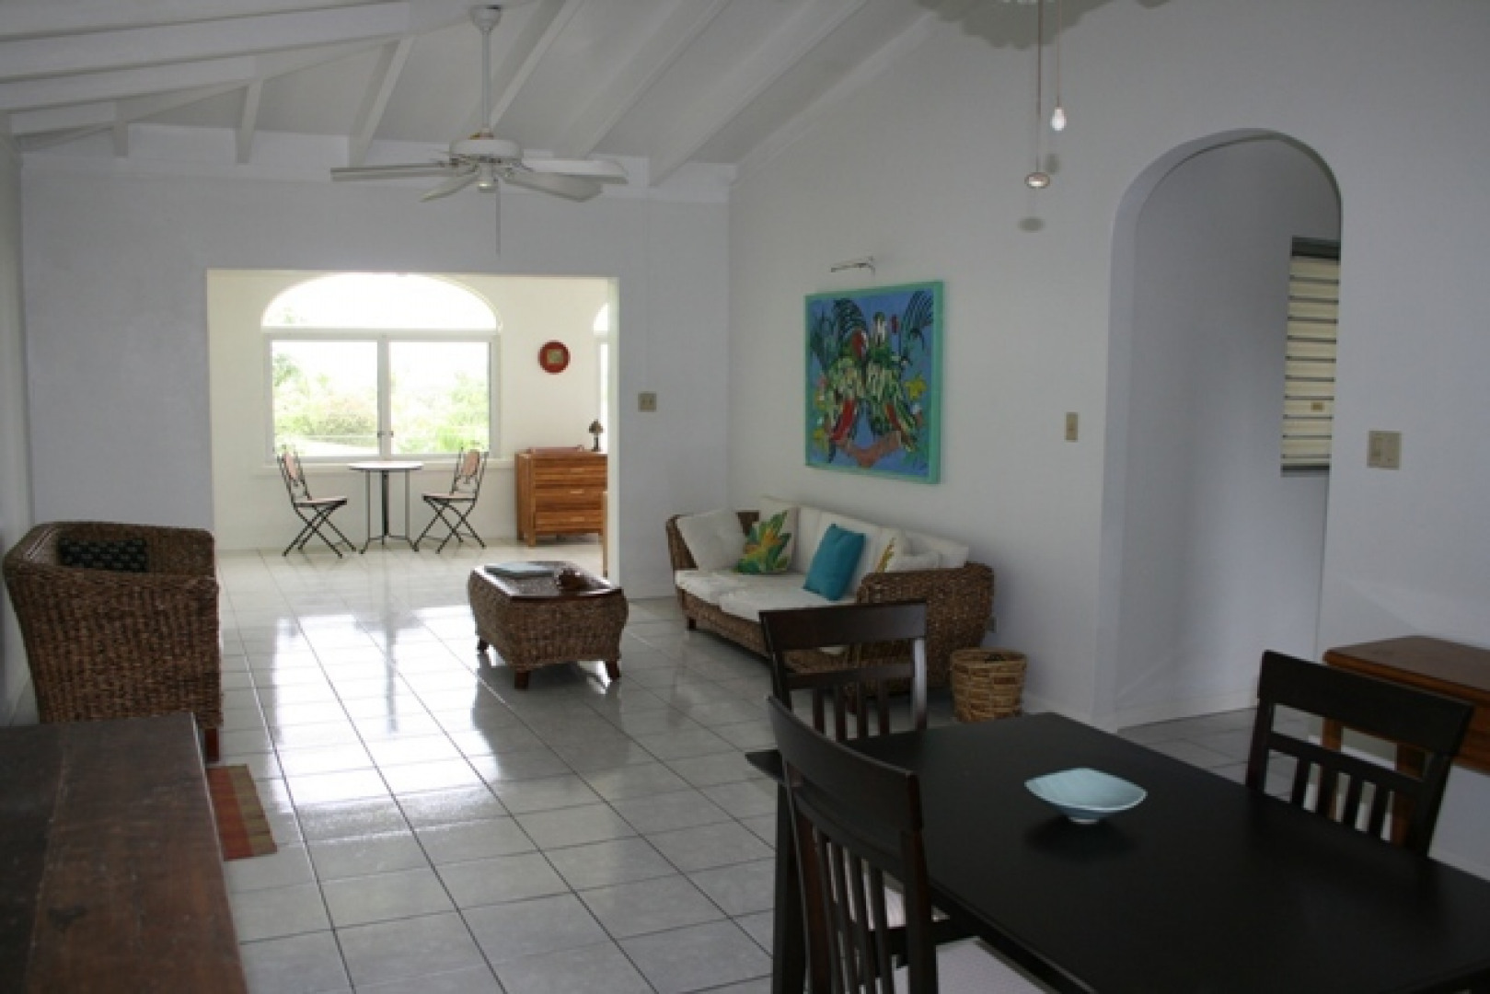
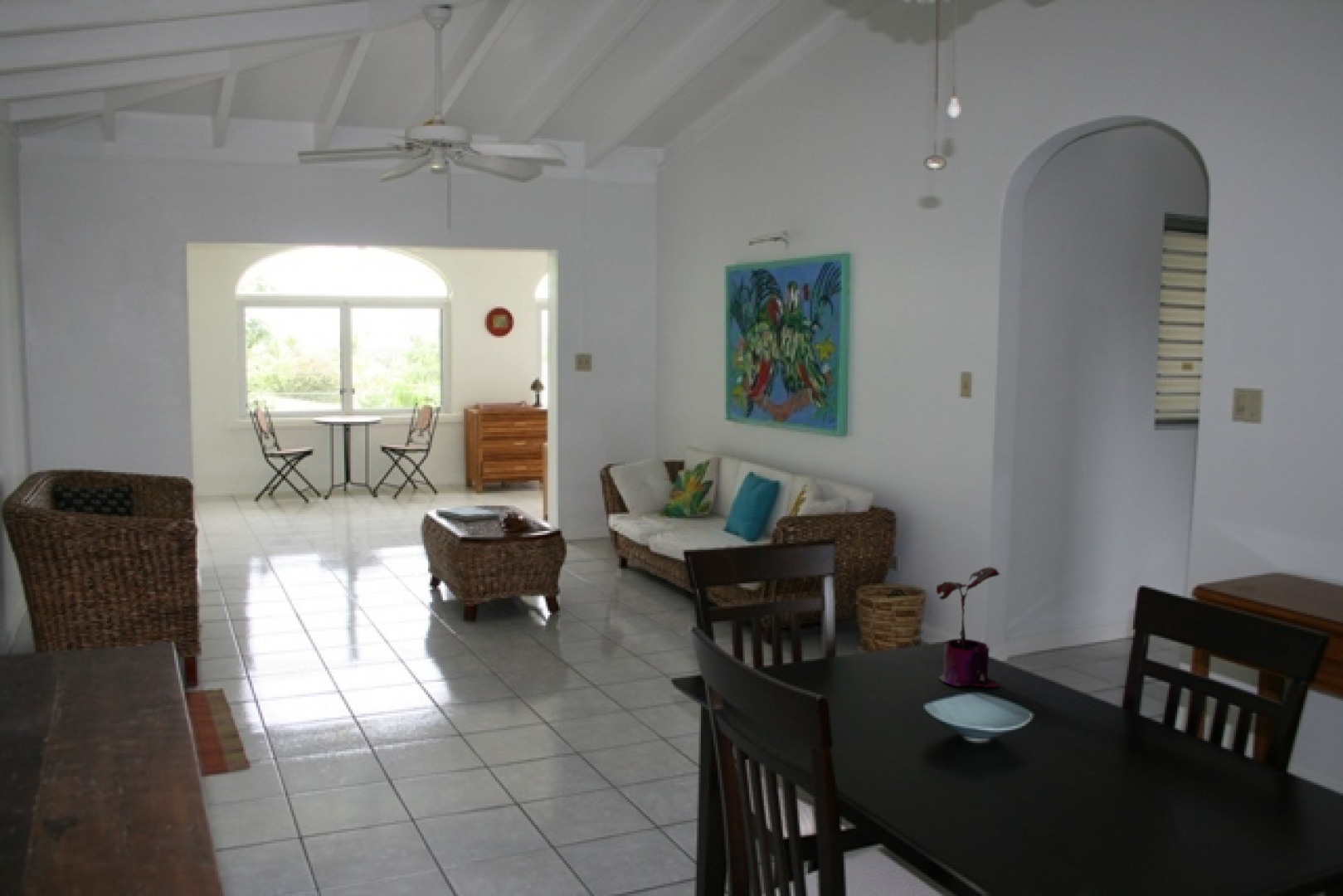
+ potted plant (963, 621)
